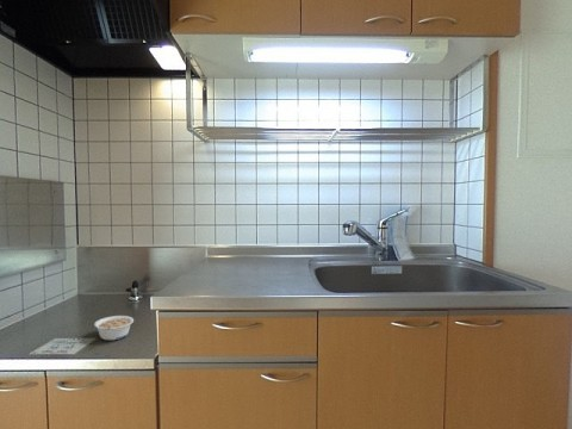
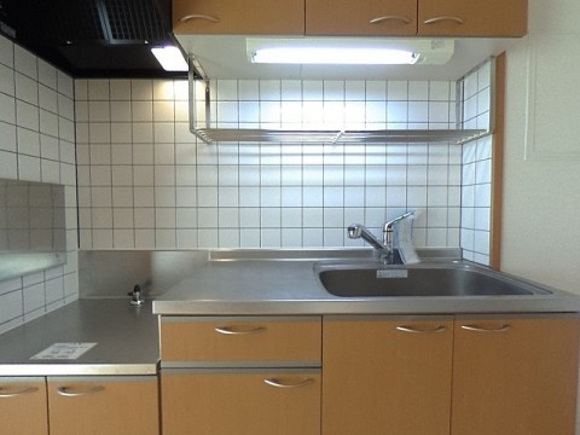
- legume (114, 327)
